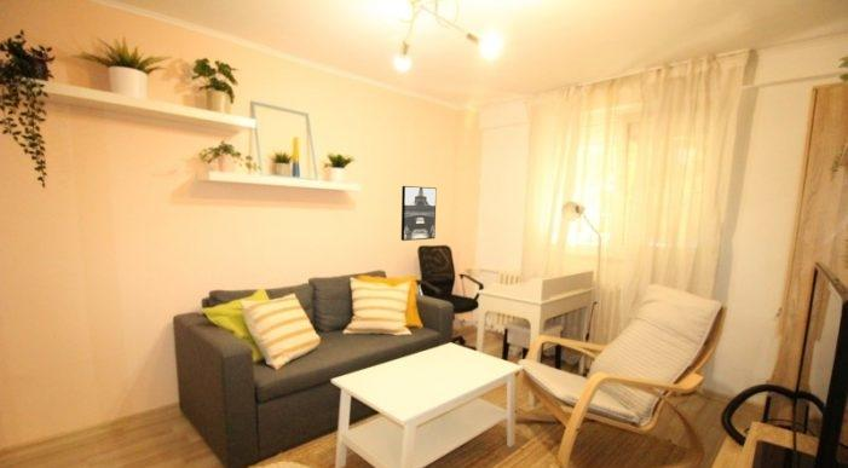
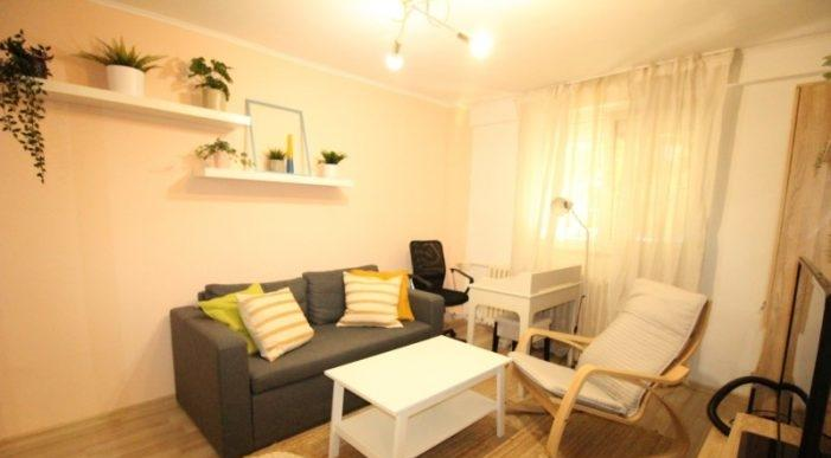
- wall art (419, 213)
